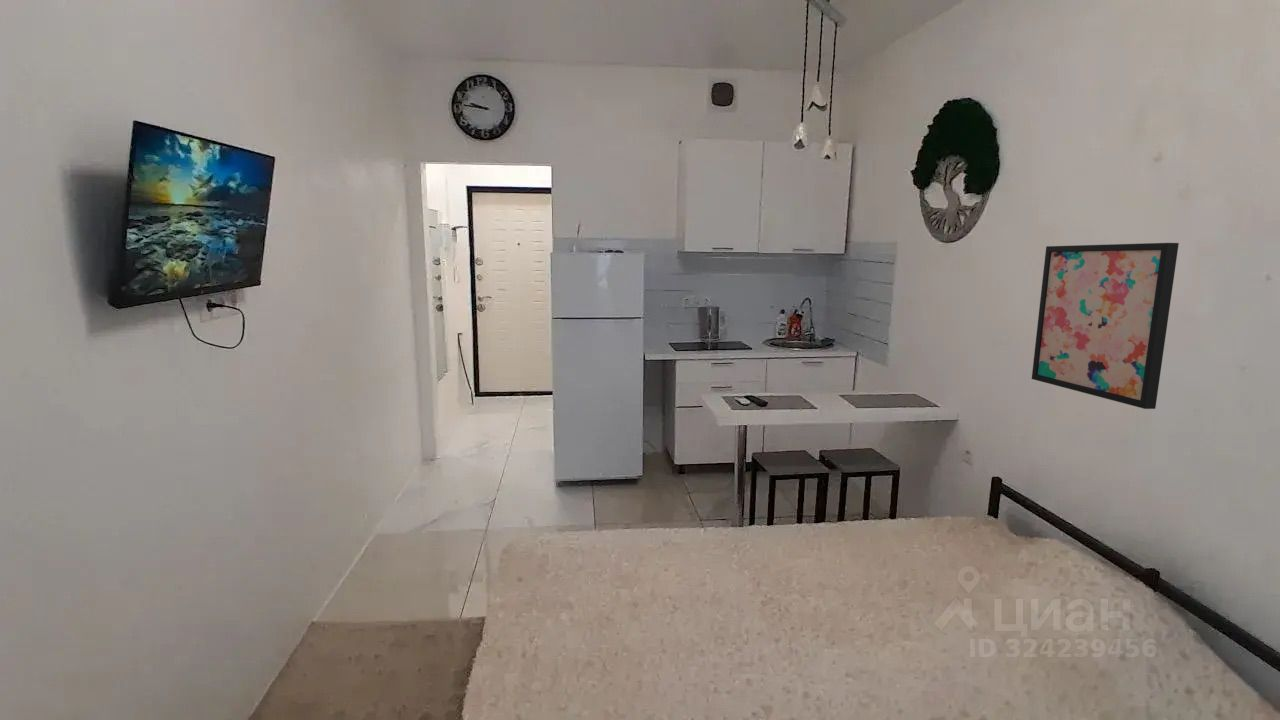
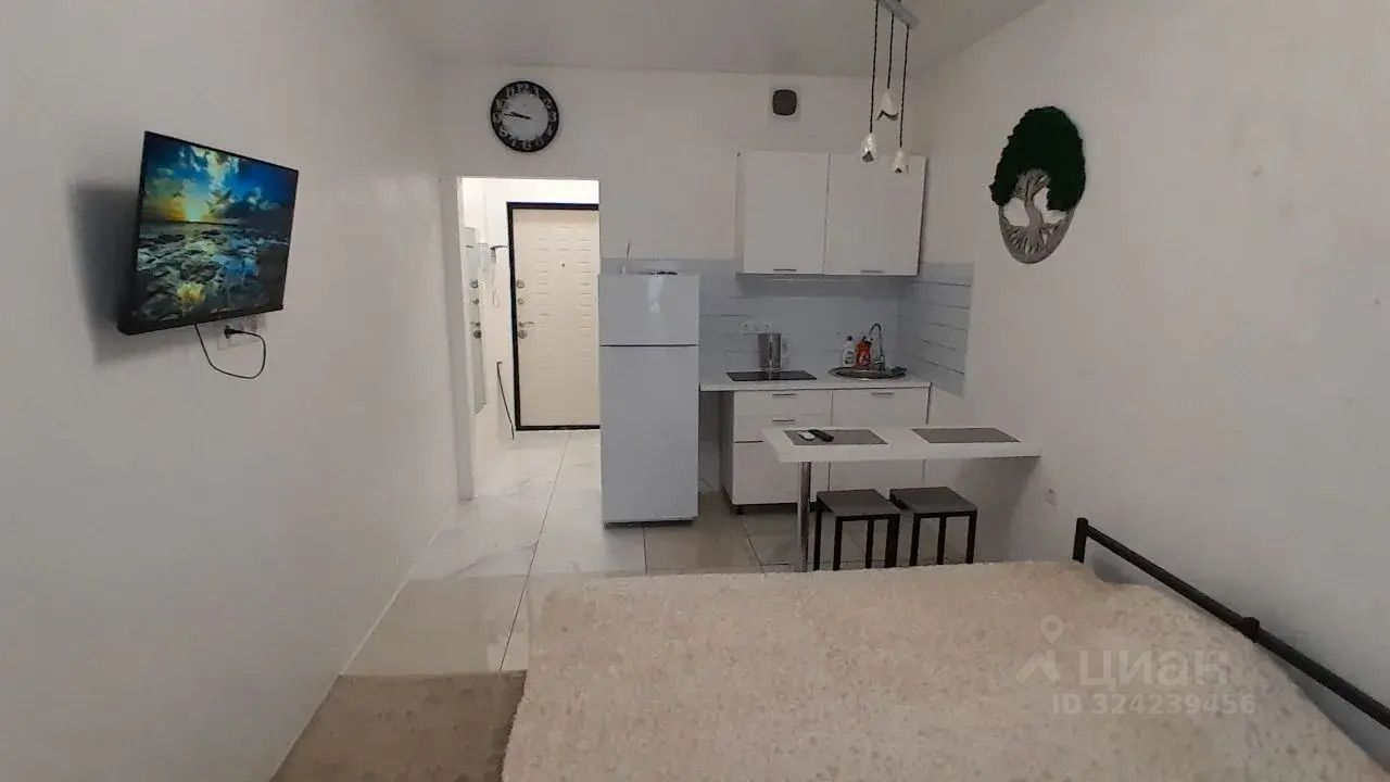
- wall art (1095, 319)
